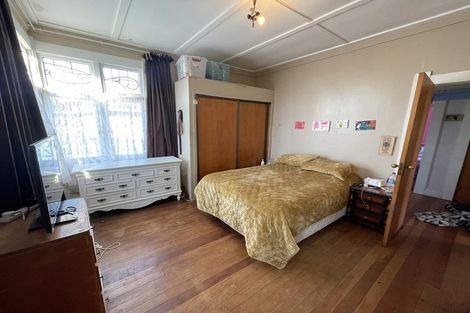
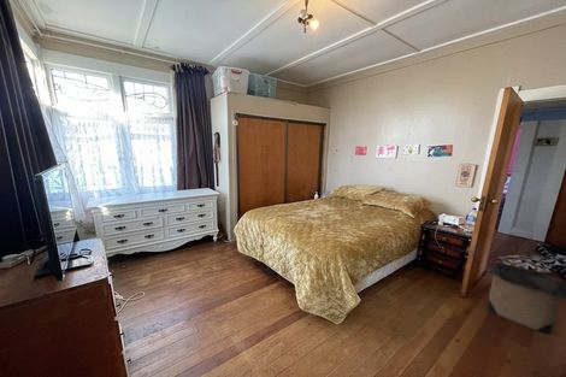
+ laundry hamper (525, 288)
